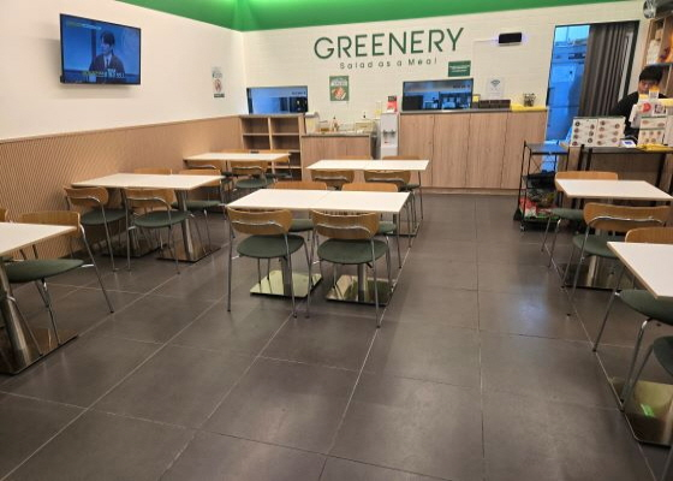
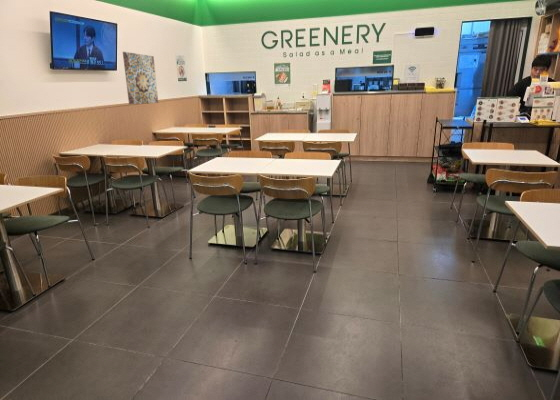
+ wall art (141, 79)
